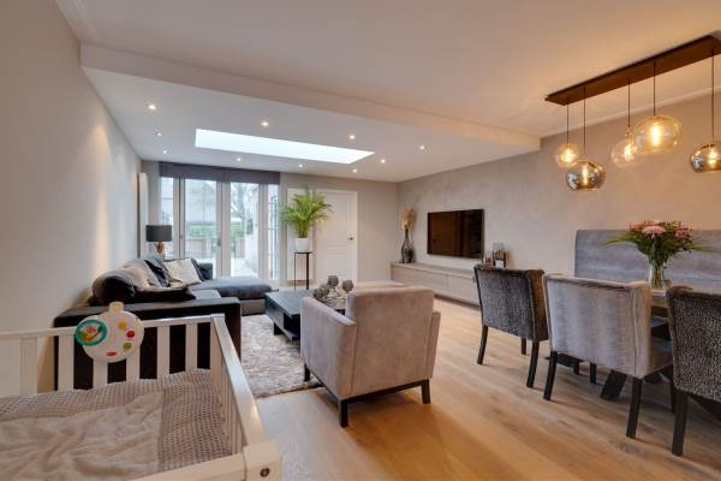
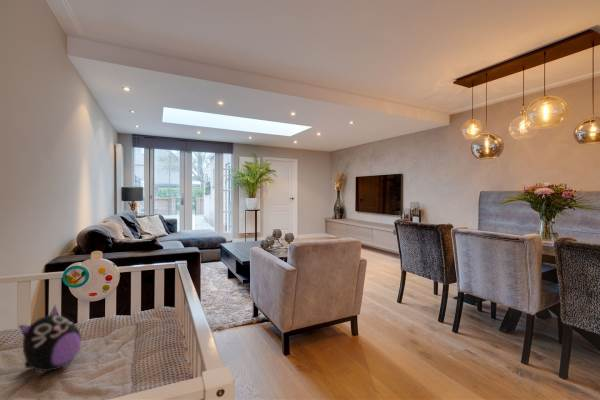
+ plush toy (53, 337)
